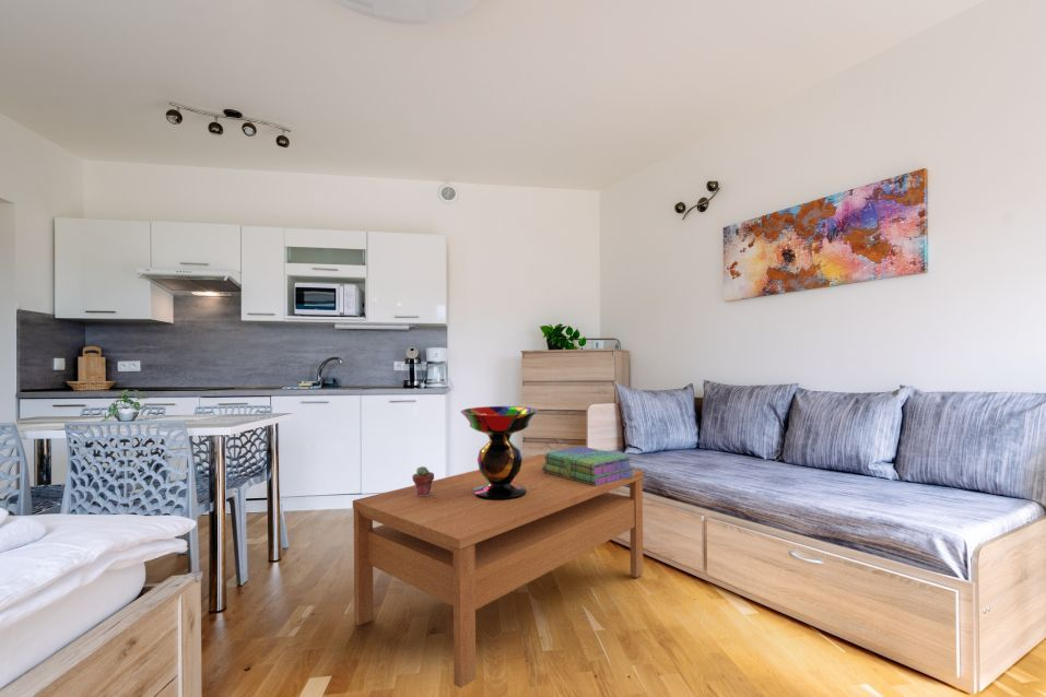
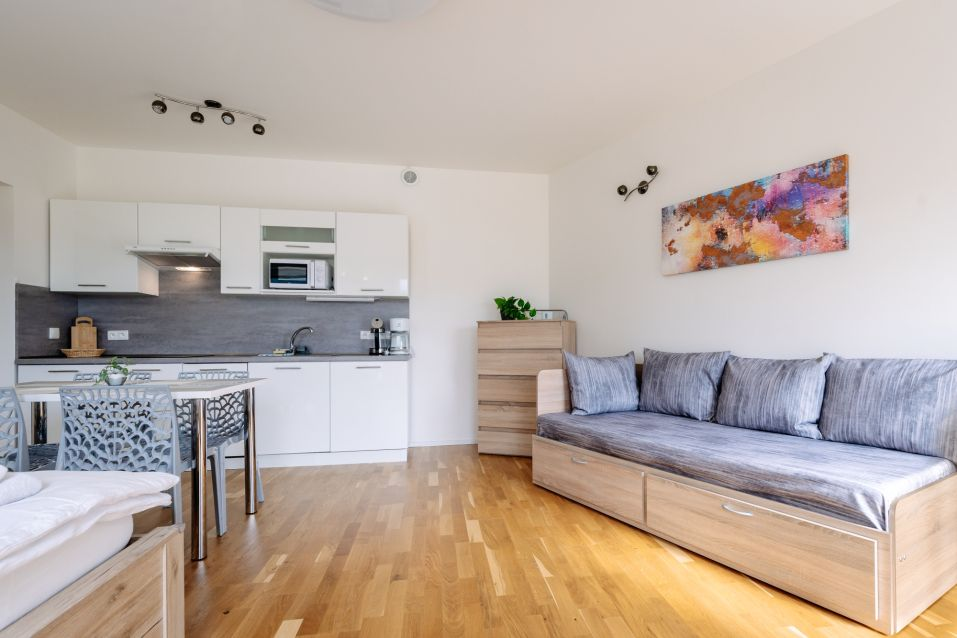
- decorative bowl (500, 450)
- stack of books (587, 463)
- potted succulent (423, 480)
- coffee table (513, 540)
